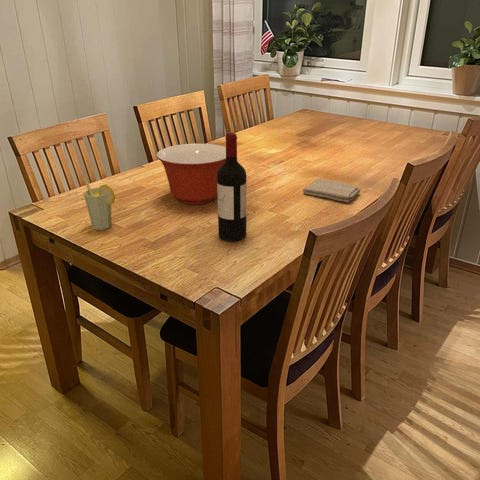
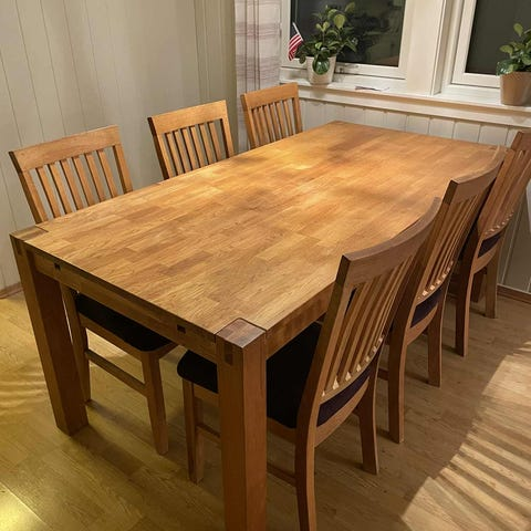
- mixing bowl (195, 175)
- washcloth (331, 189)
- cup (101, 204)
- wine bottle (231, 187)
